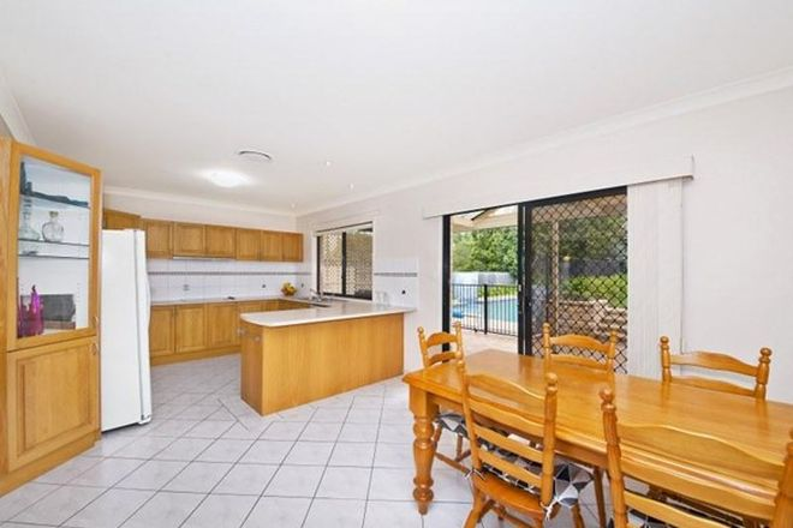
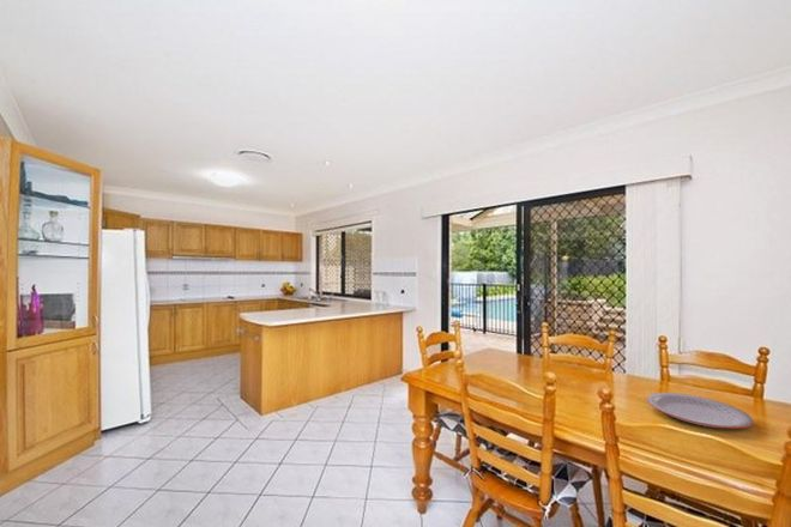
+ plate (695, 411)
